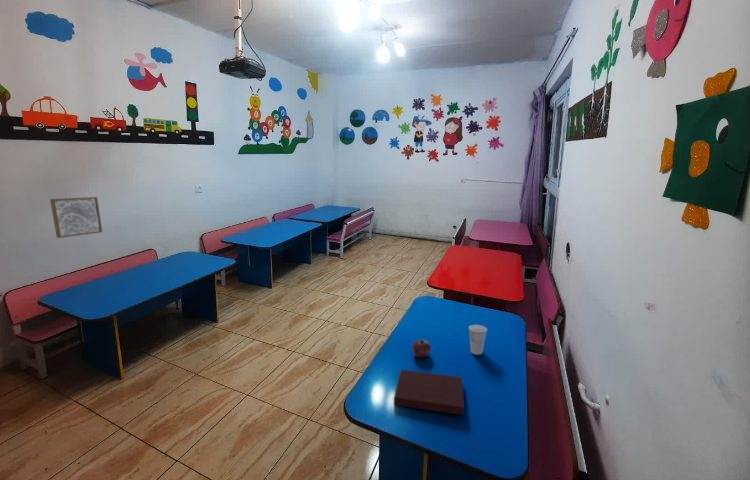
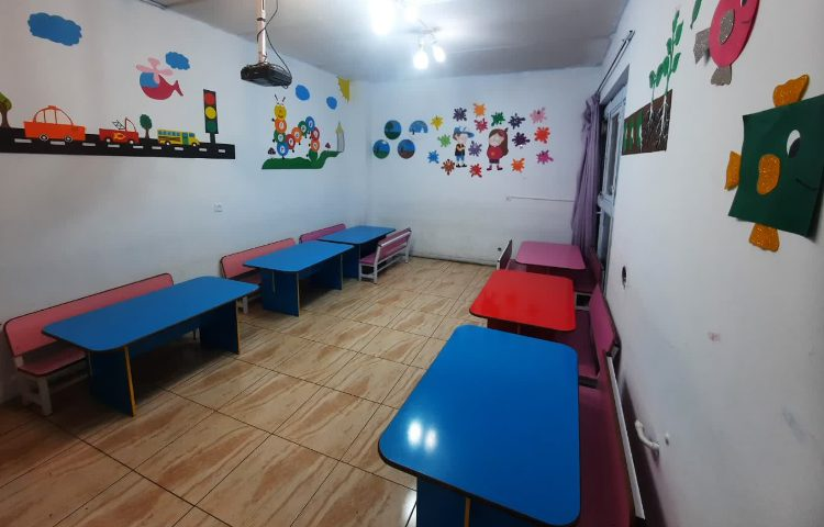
- wall art (77, 216)
- notebook (429, 390)
- apple (421, 347)
- cup (477, 340)
